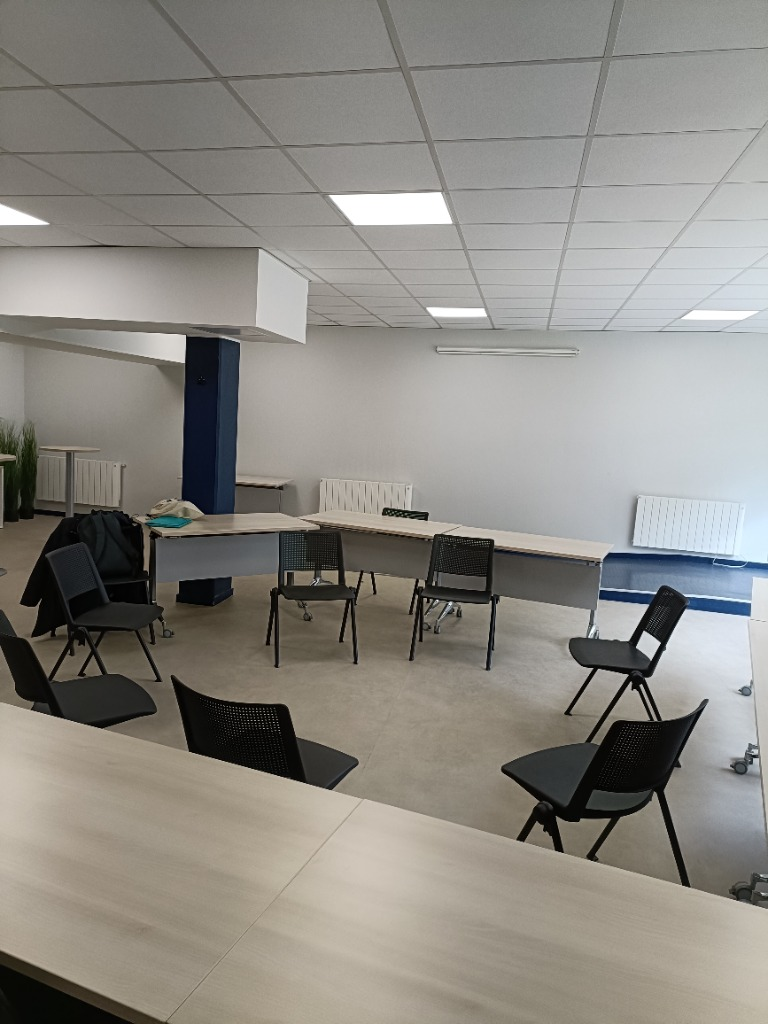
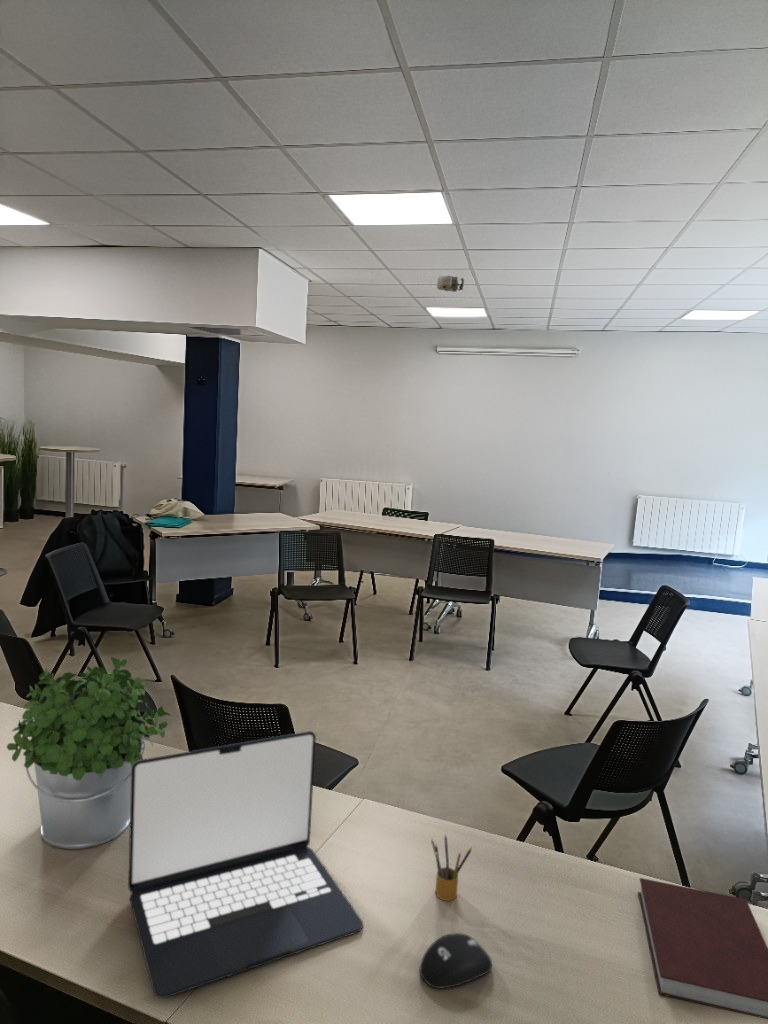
+ potted plant (91, 748)
+ pencil box (449, 868)
+ notebook (706, 942)
+ laptop (247, 846)
+ projector (446, 282)
+ computer mouse (454, 957)
